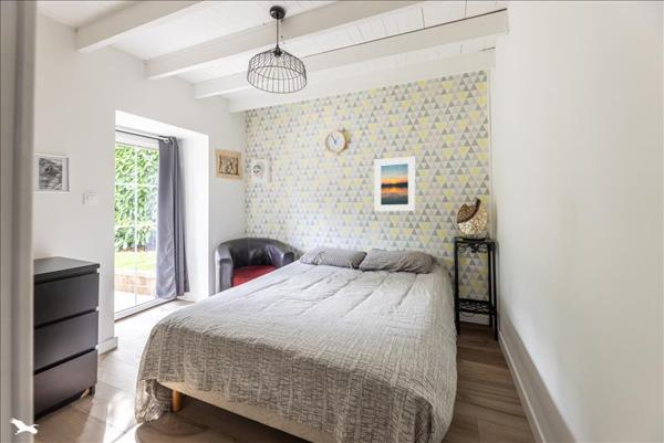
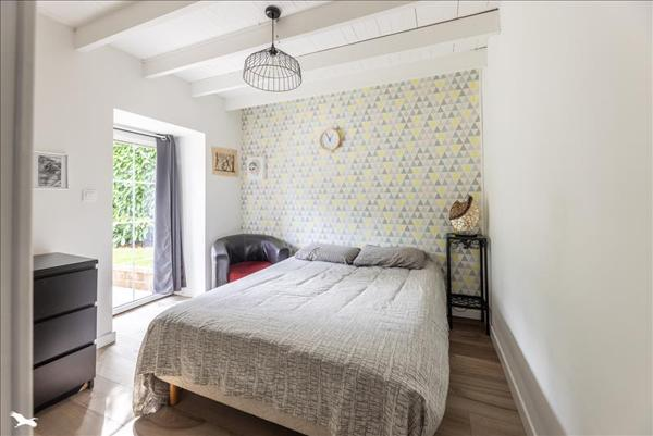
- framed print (394, 184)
